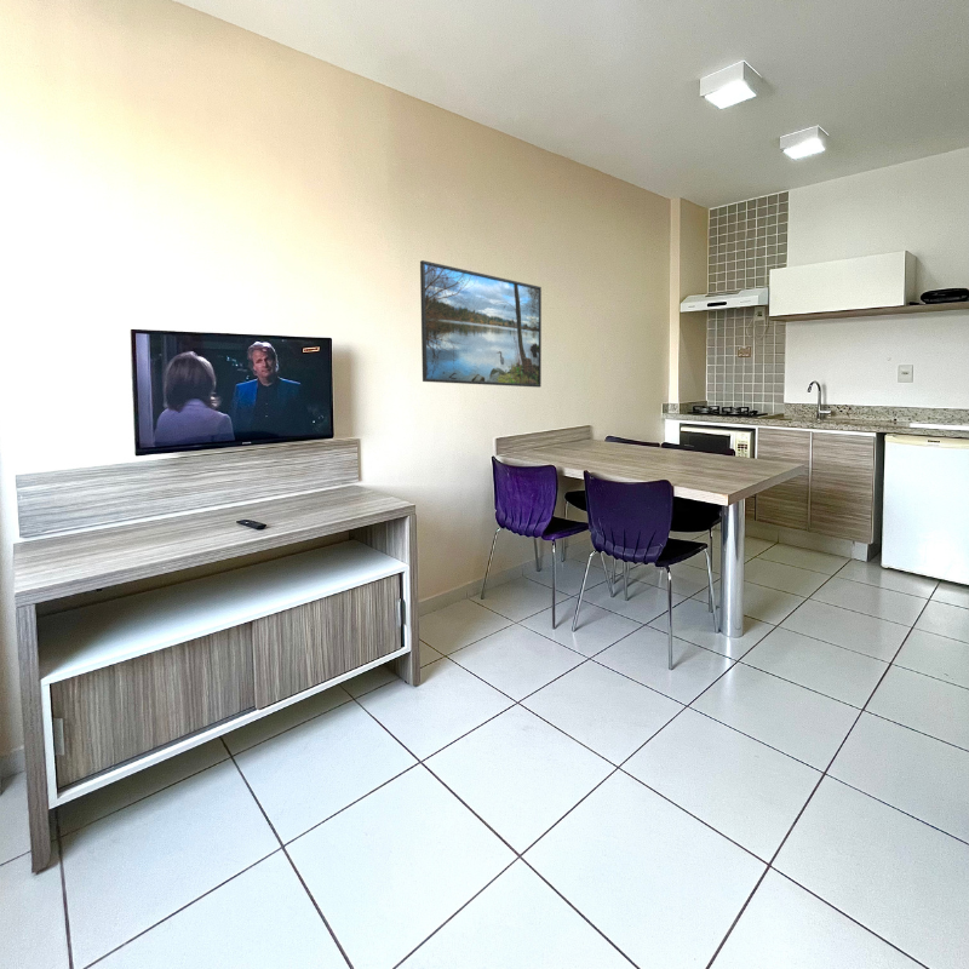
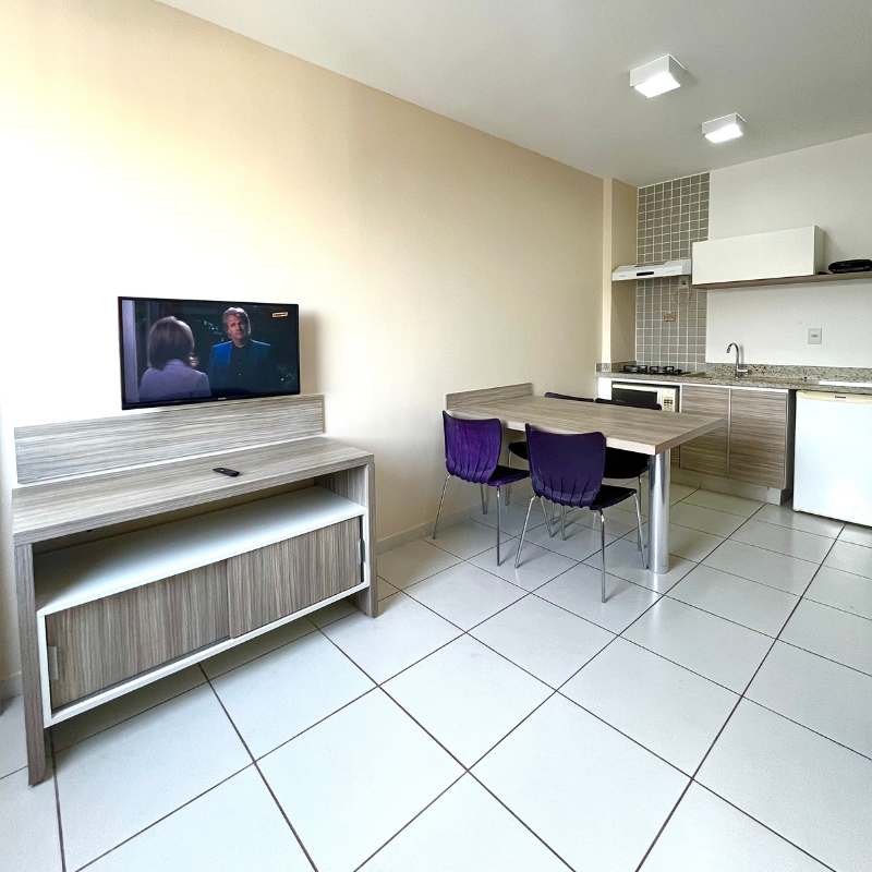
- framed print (486, 329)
